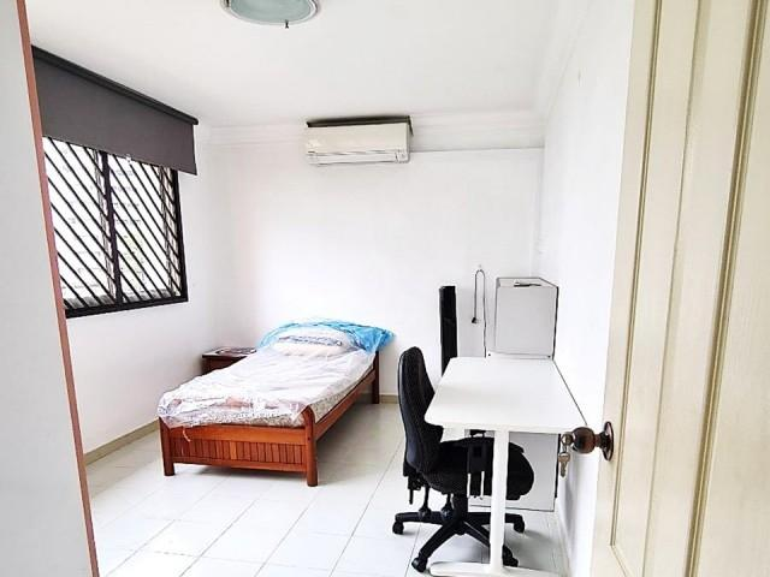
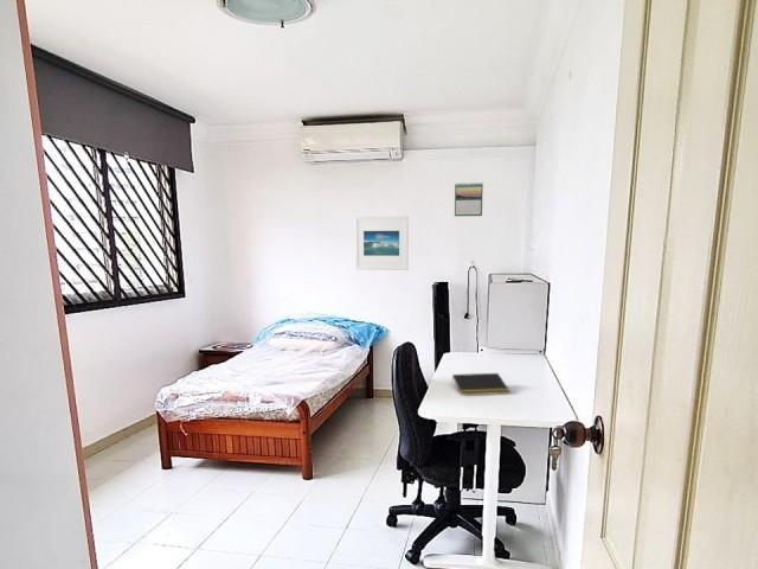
+ calendar (468, 199)
+ notepad (480, 383)
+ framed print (381, 243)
